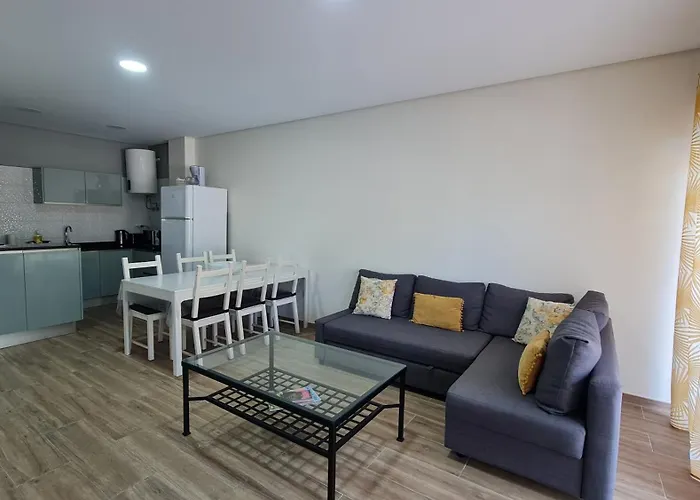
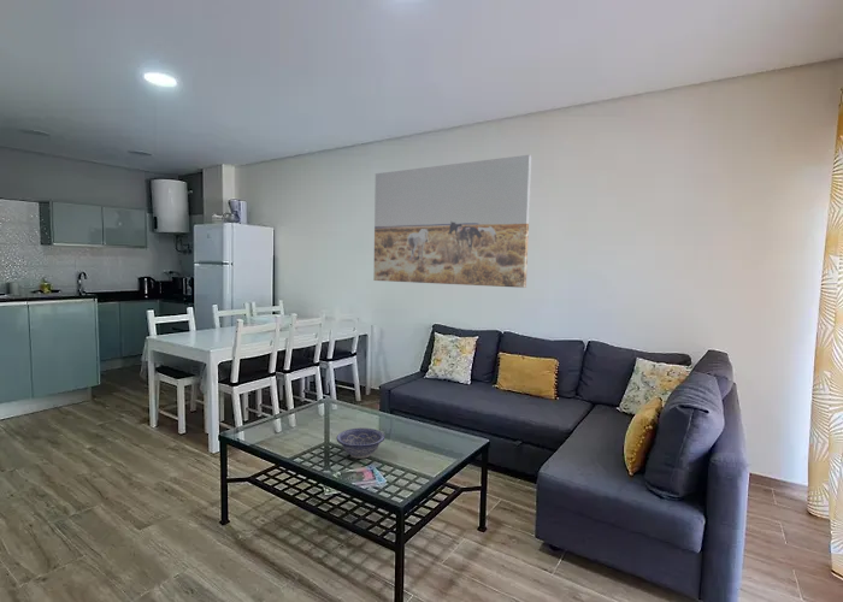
+ wall art (443, 225)
+ decorative bowl (360, 444)
